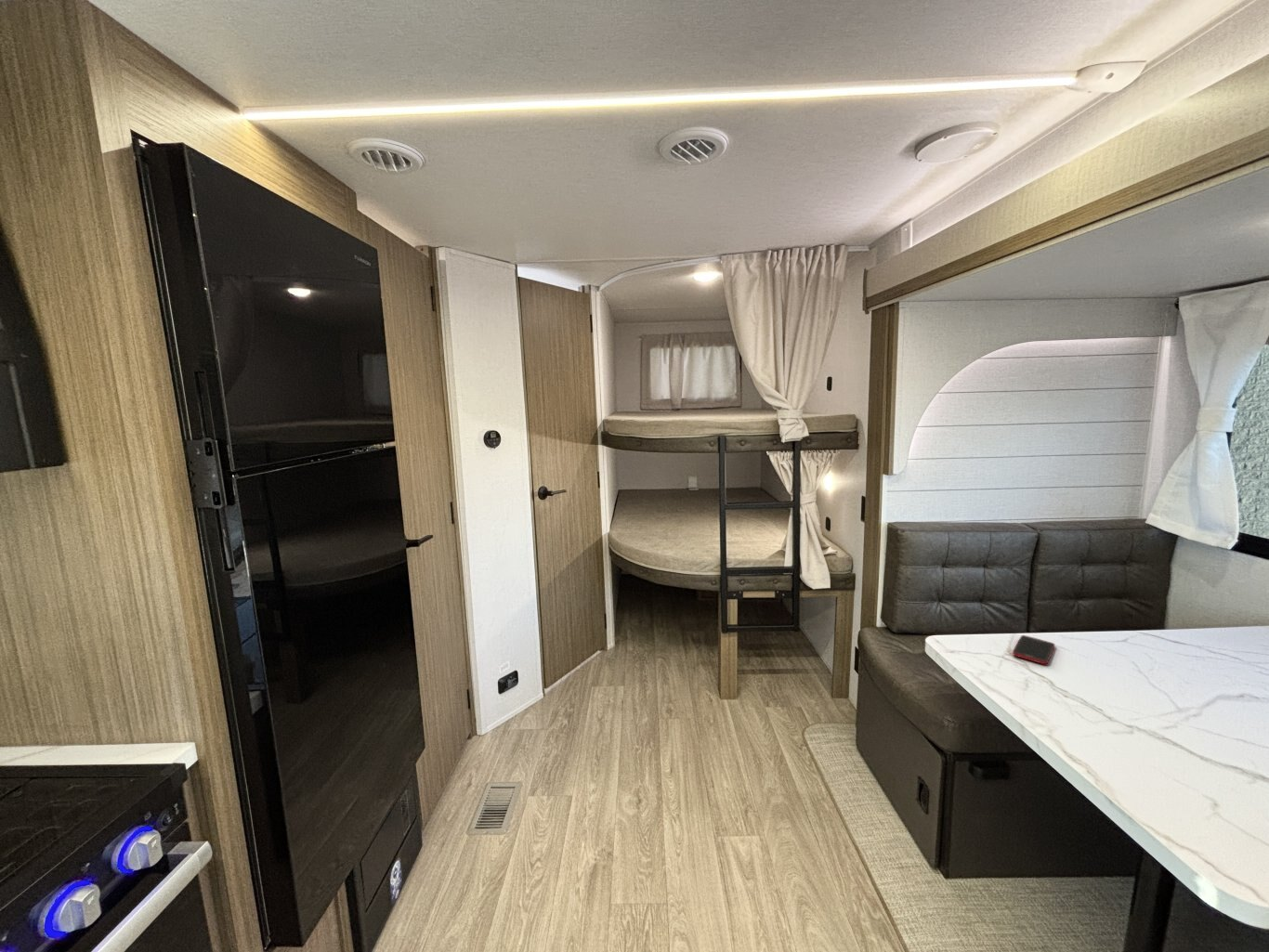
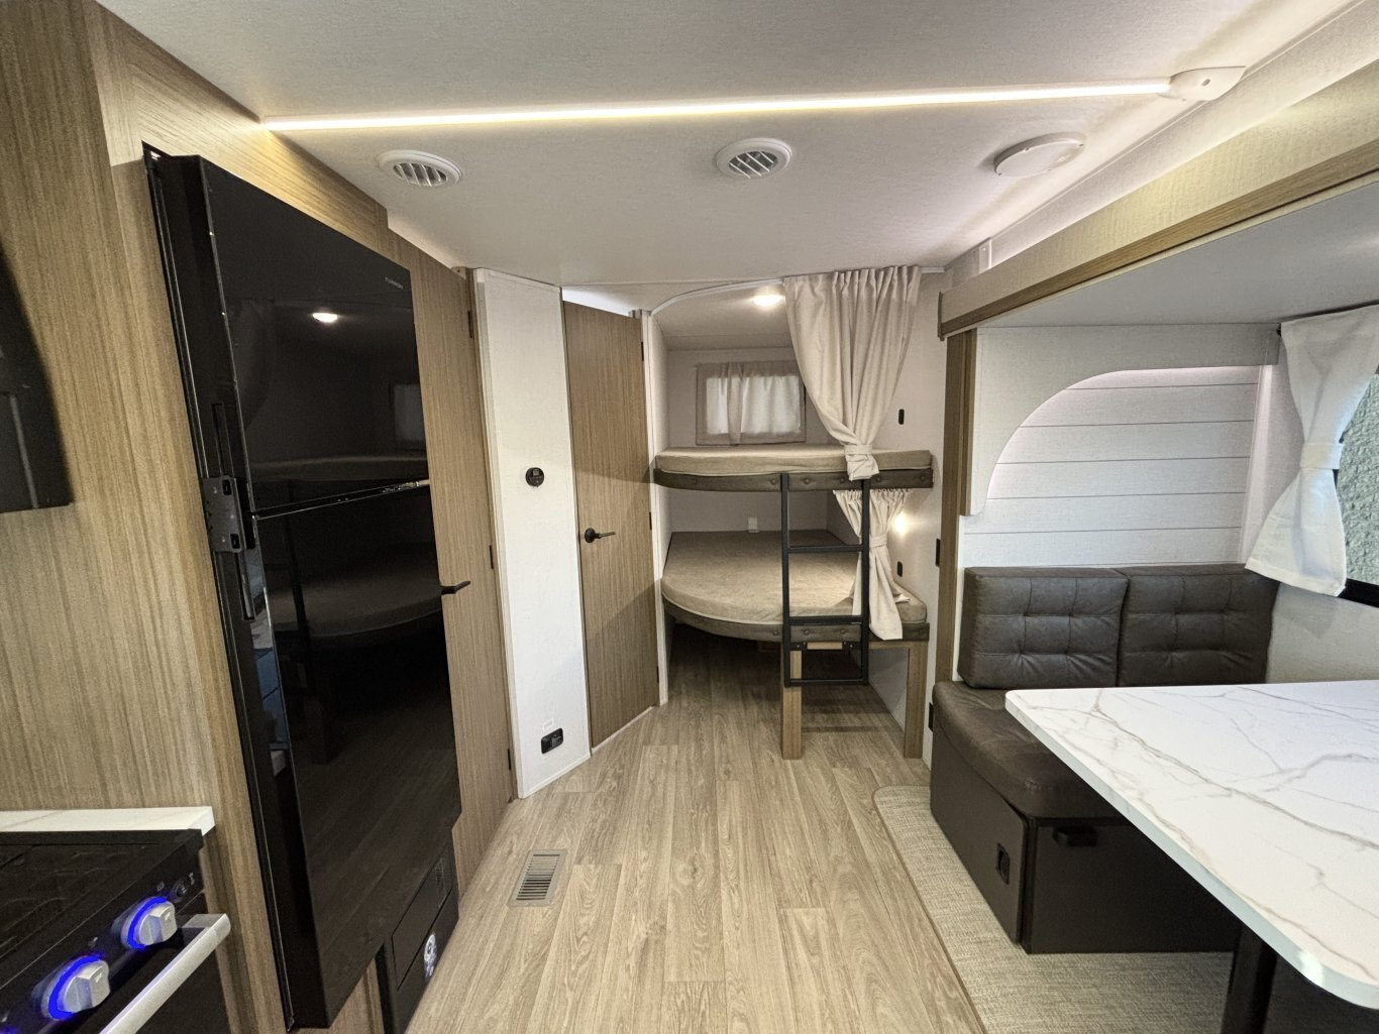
- cell phone (1033, 649)
